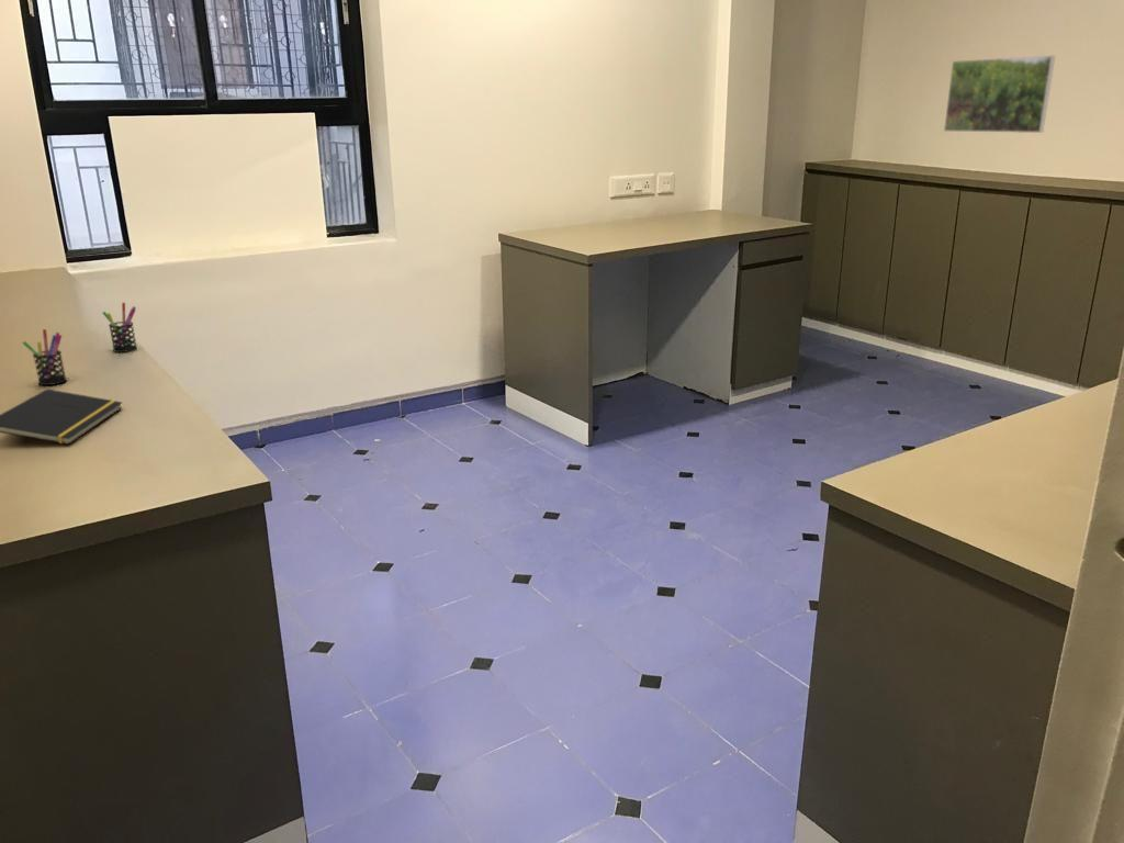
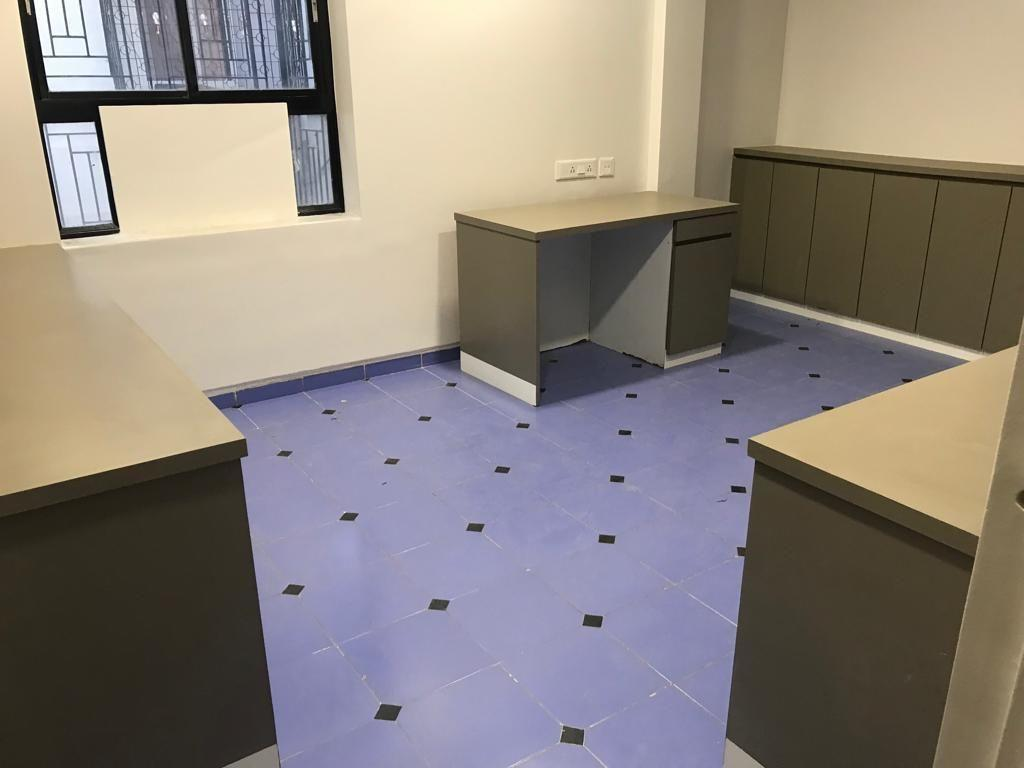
- notepad (57, 415)
- pen holder (44, 357)
- pen holder (120, 326)
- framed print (996, 95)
